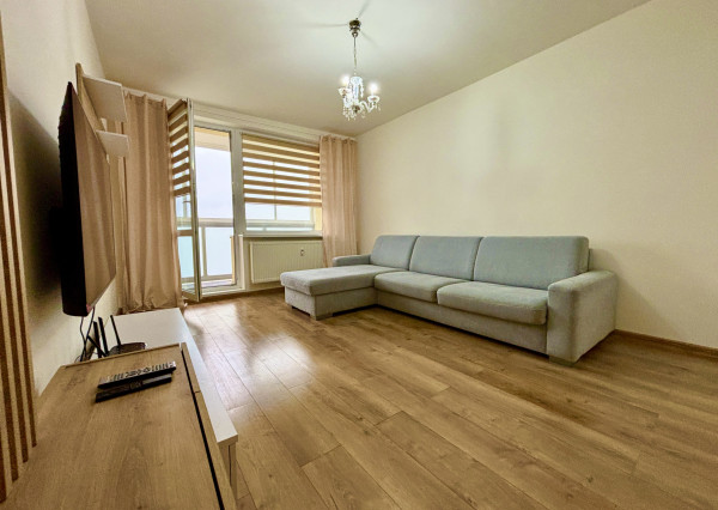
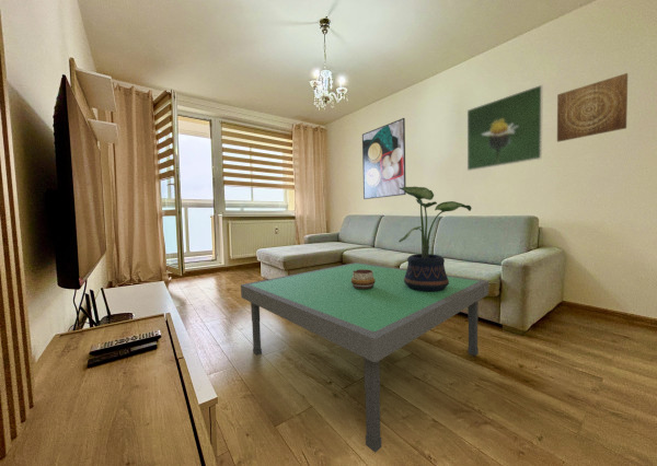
+ coffee table (361, 318)
+ decorative bowl (362, 279)
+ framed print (500, 131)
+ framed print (382, 162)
+ wall art (589, 109)
+ potted plant (430, 231)
